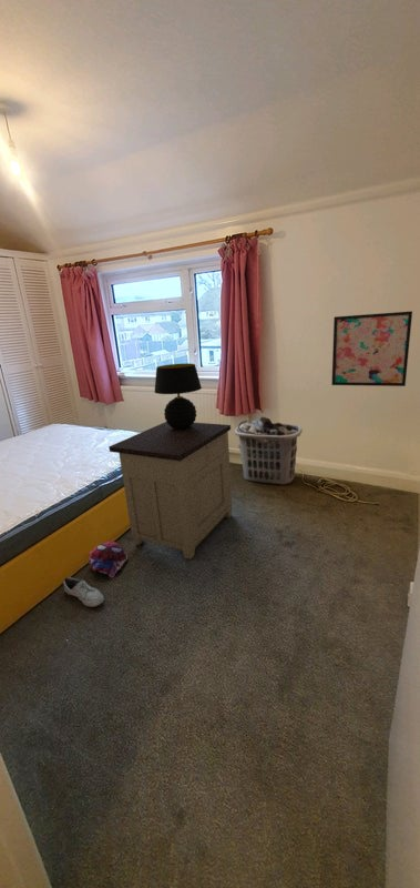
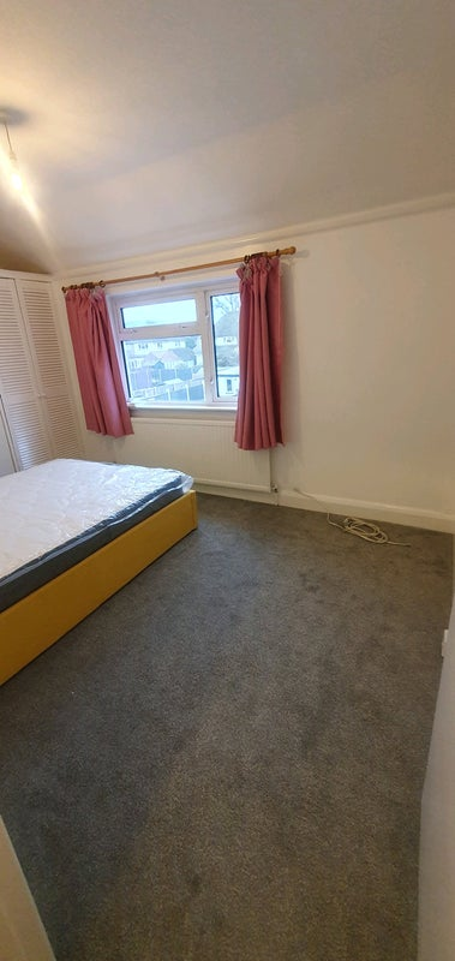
- nightstand (178, 483)
- table lamp (178, 396)
- plush toy (106, 556)
- shoe (83, 589)
- wall art (369, 350)
- clothes hamper (268, 448)
